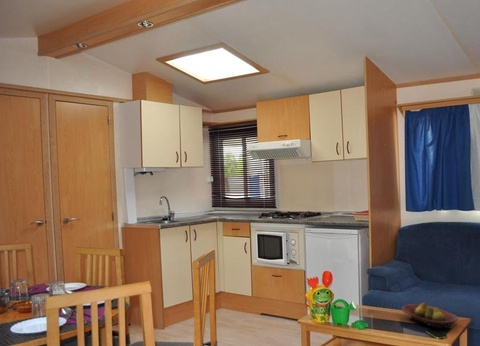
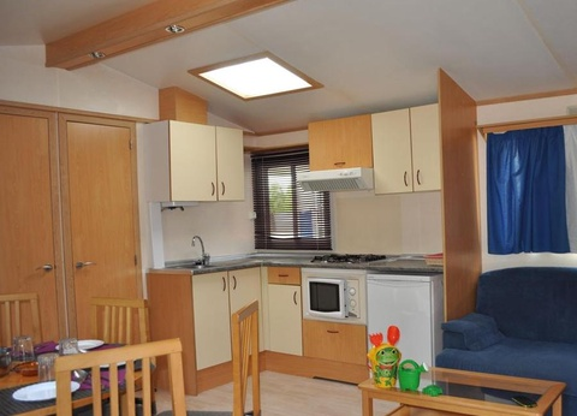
- fruit bowl (429, 313)
